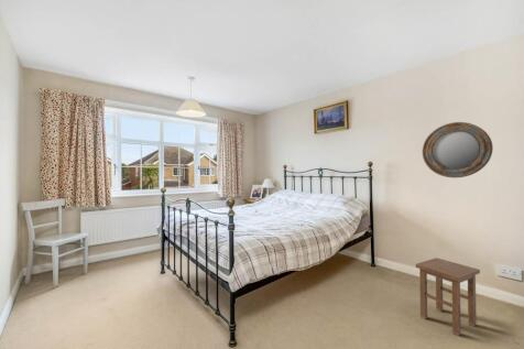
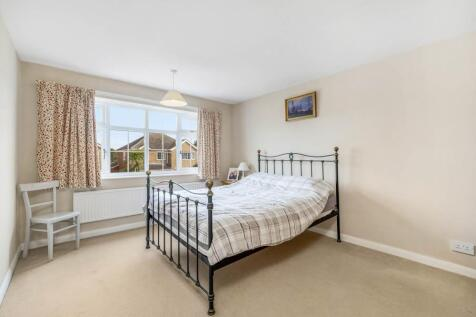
- stool (448, 292)
- home mirror (454, 150)
